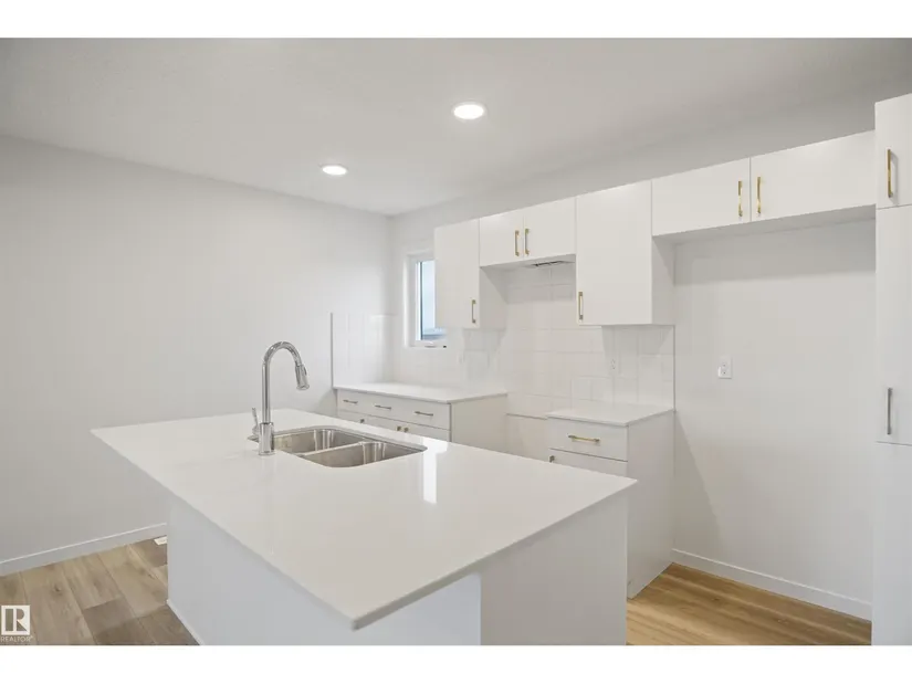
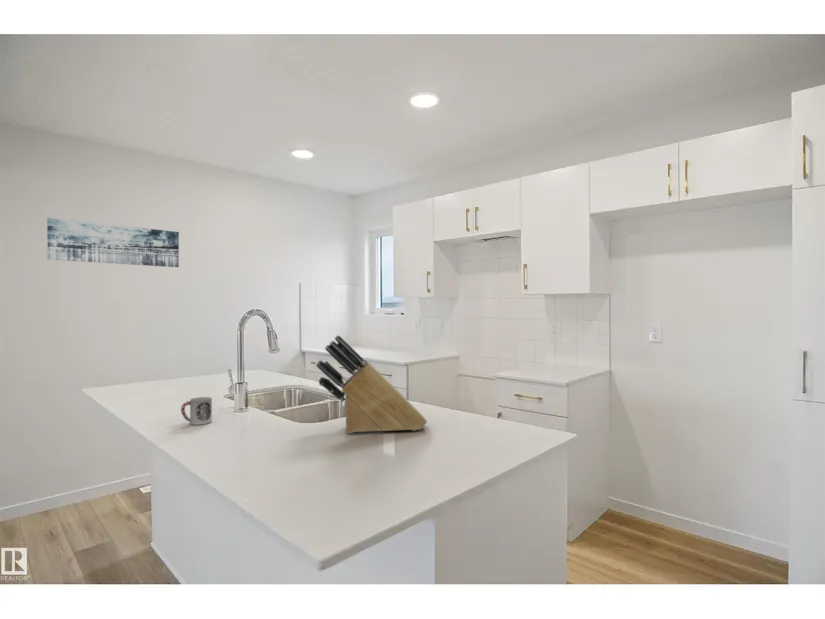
+ cup (196, 411)
+ knife block (371, 381)
+ wall art (118, 244)
